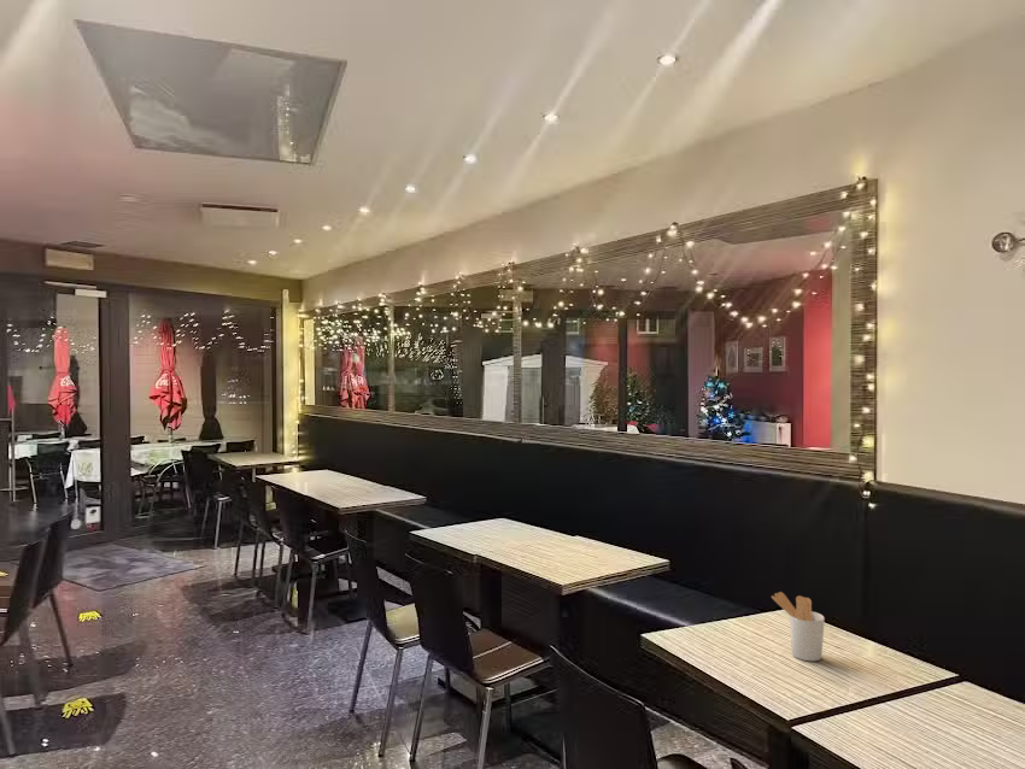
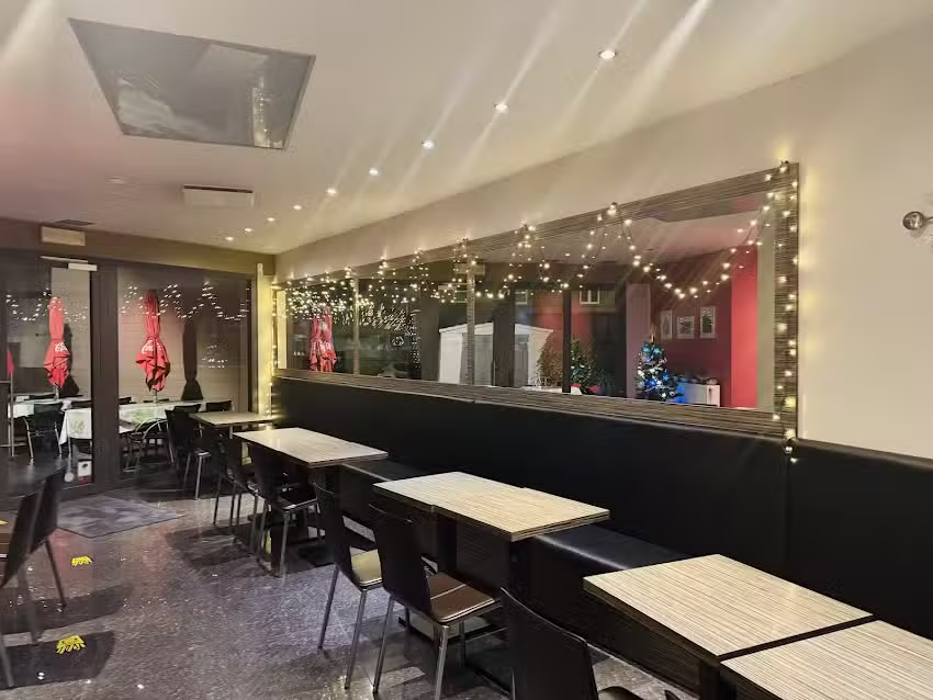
- utensil holder (797, 623)
